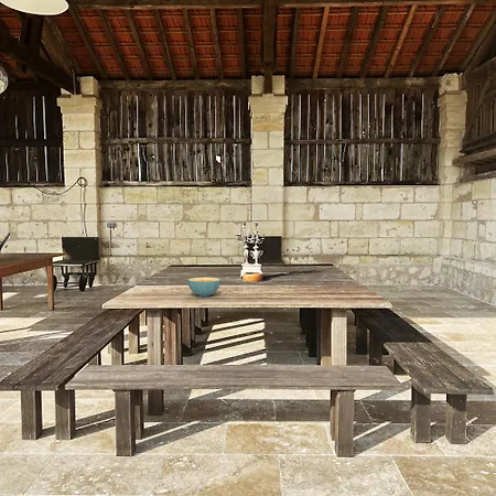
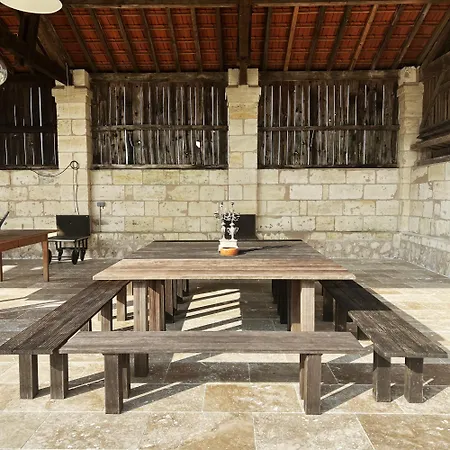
- cereal bowl (204, 287)
